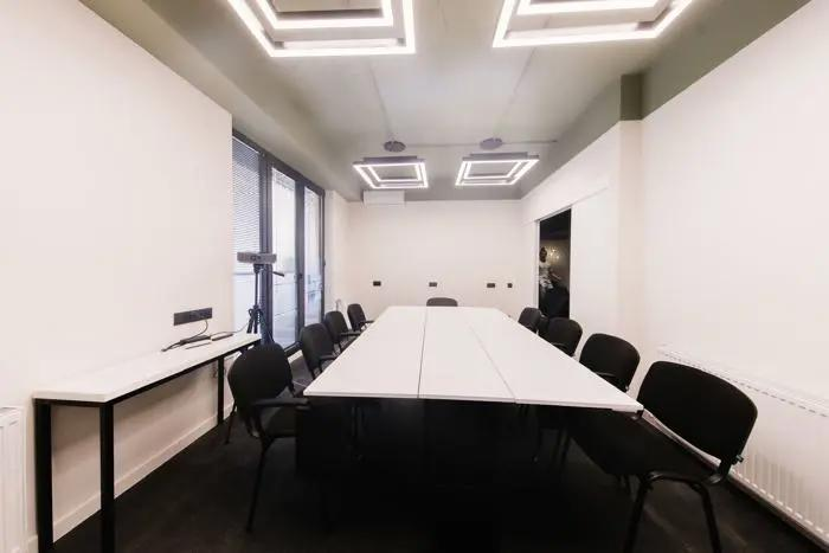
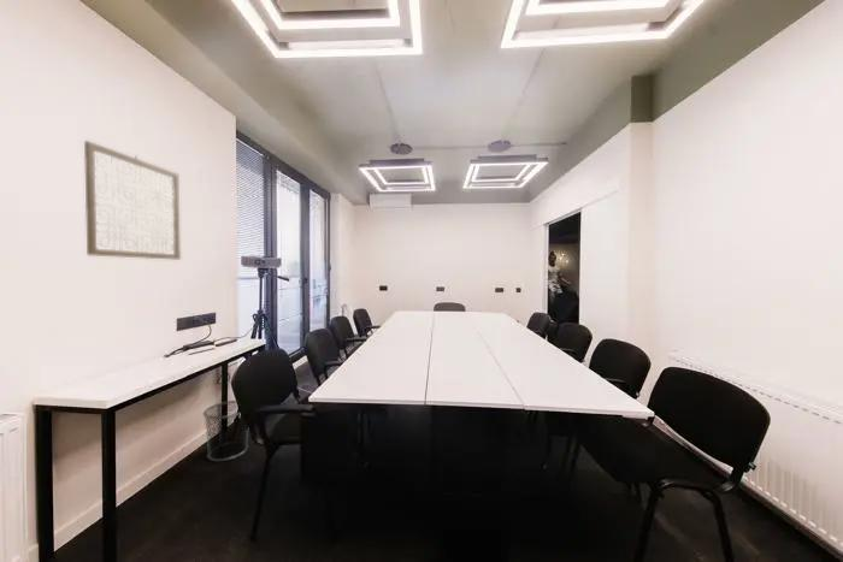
+ waste bin (228, 430)
+ wall art (138, 206)
